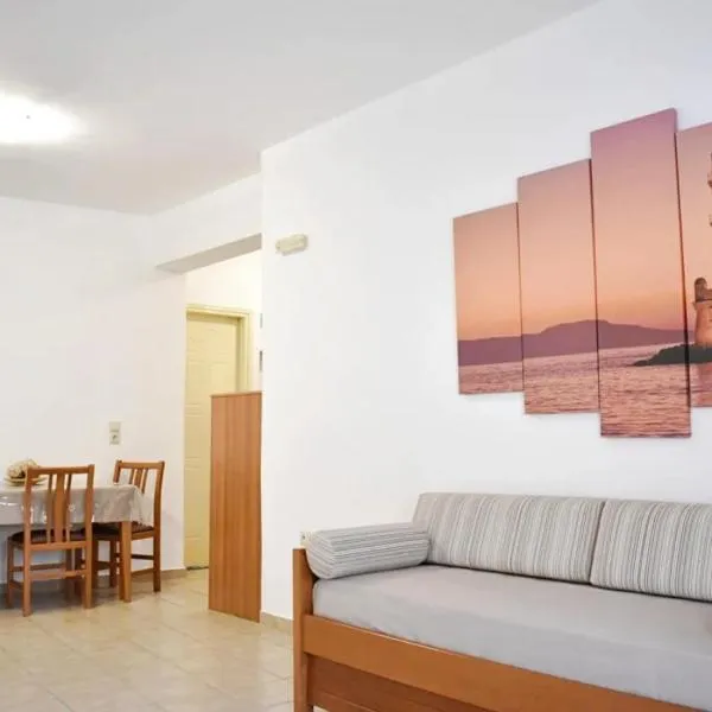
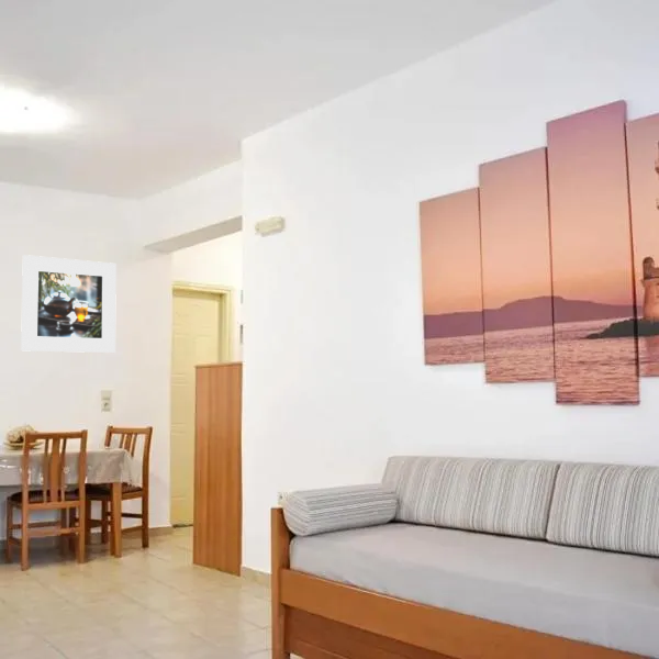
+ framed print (70, 305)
